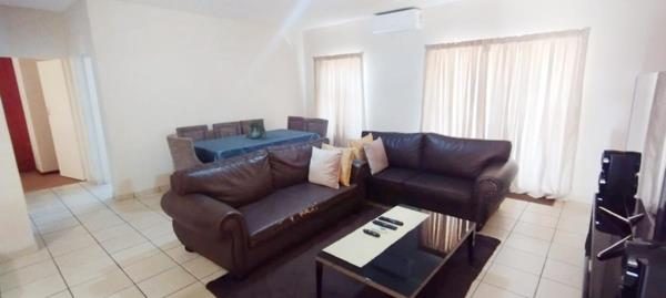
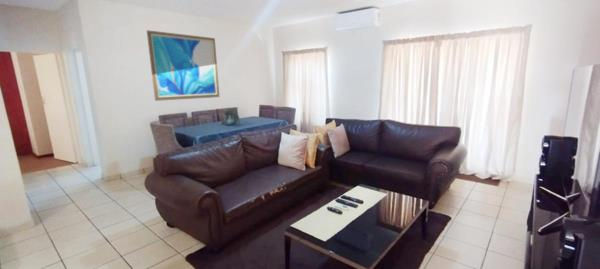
+ wall art (187, 67)
